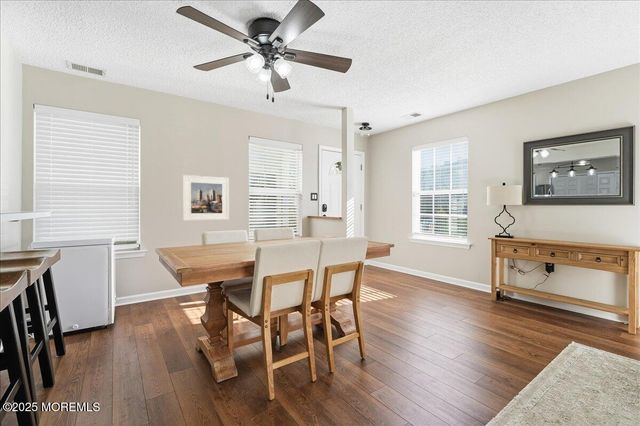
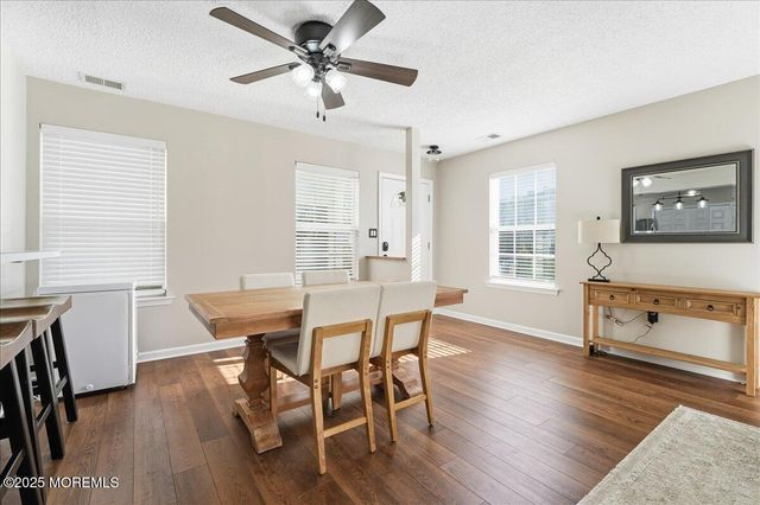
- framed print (207, 198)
